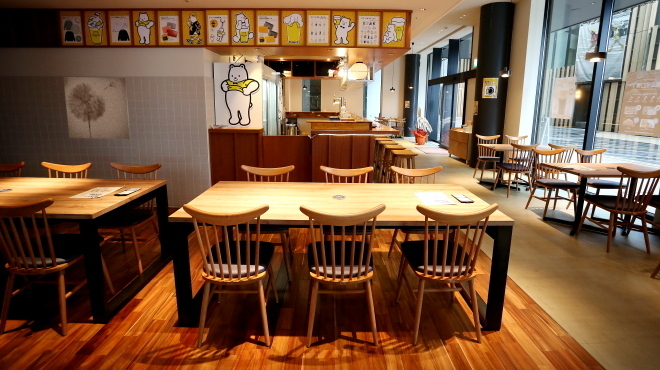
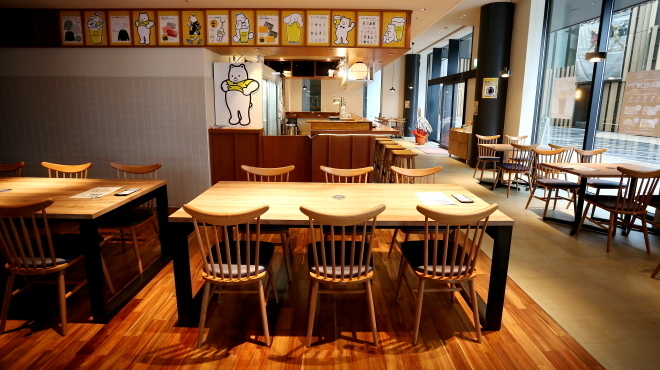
- wall art (97, 108)
